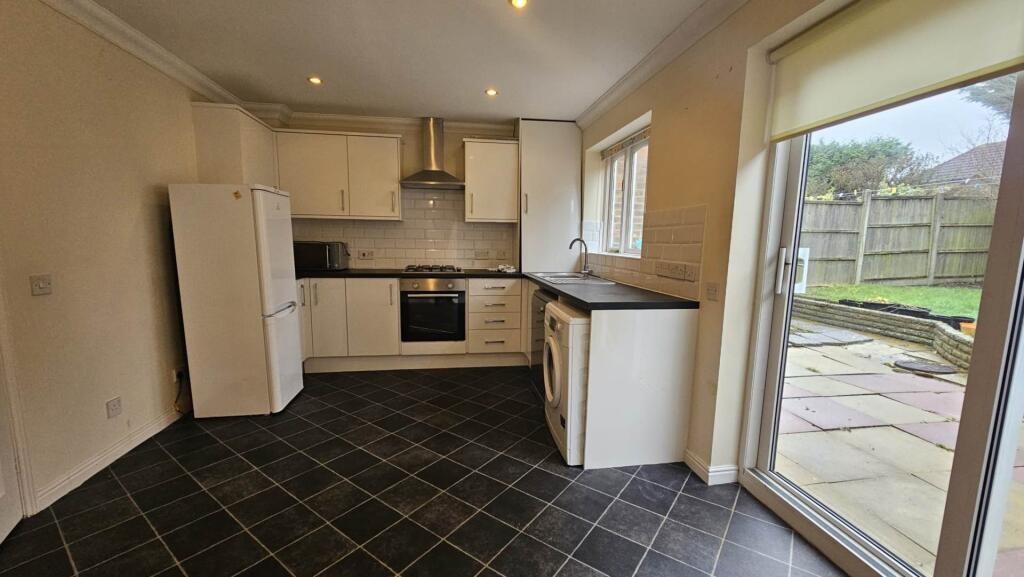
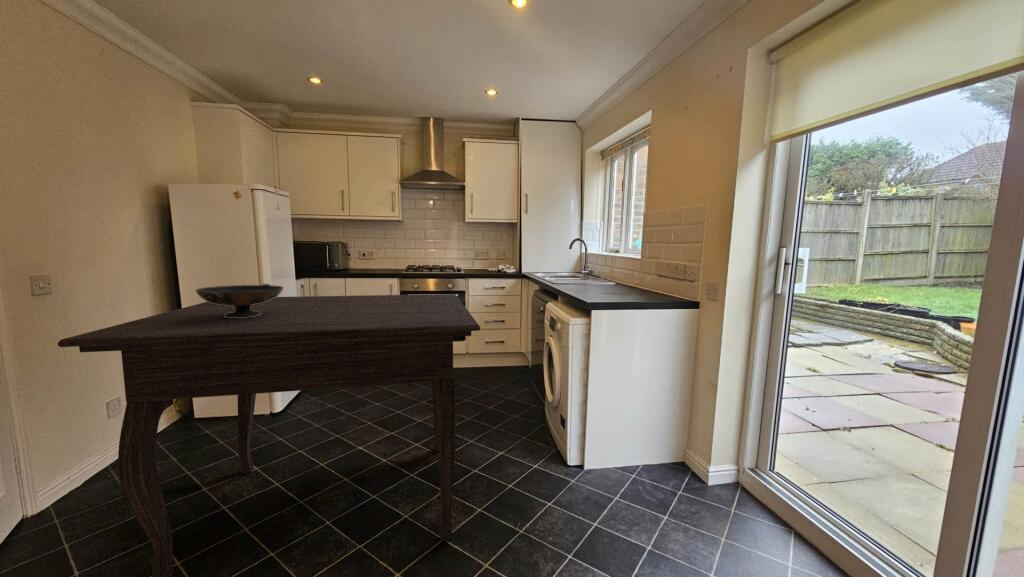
+ decorative bowl (242, 300)
+ dining table (330, 388)
